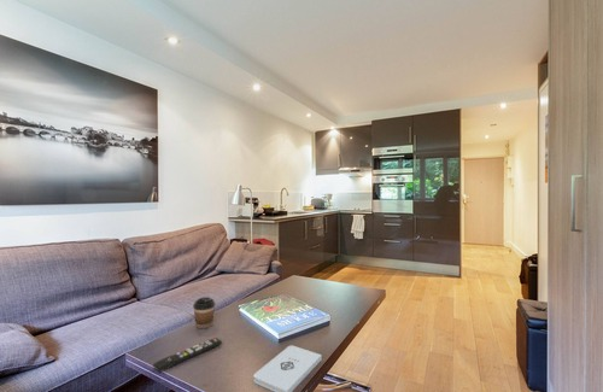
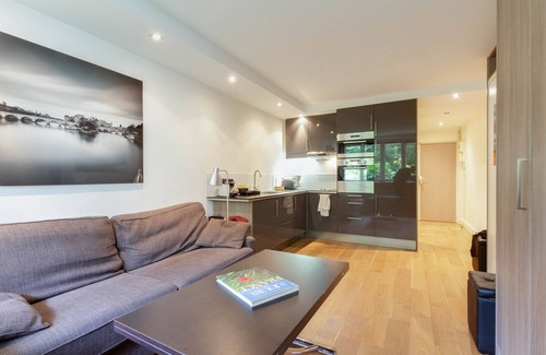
- notepad (288, 367)
- coffee cup (204, 311)
- remote control (189, 352)
